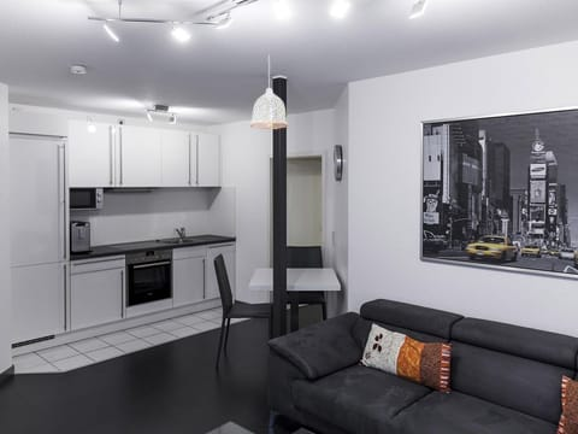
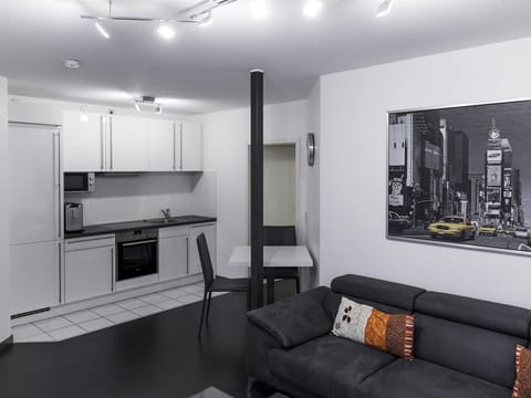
- pendant lamp (269, 89)
